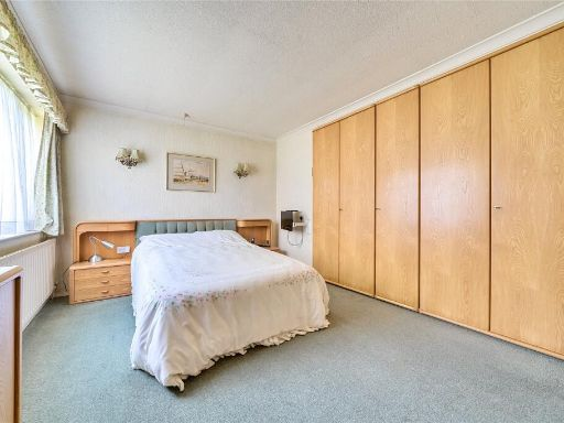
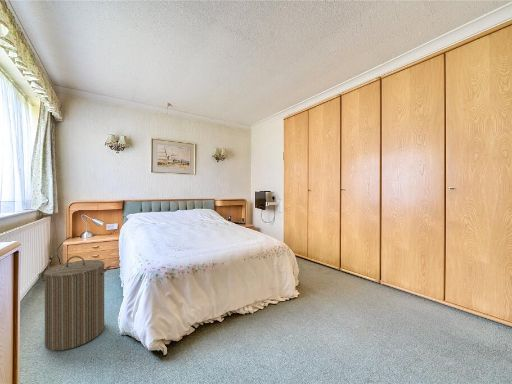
+ laundry hamper (76, 295)
